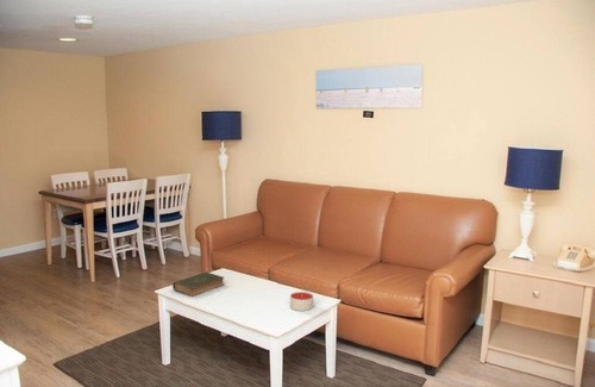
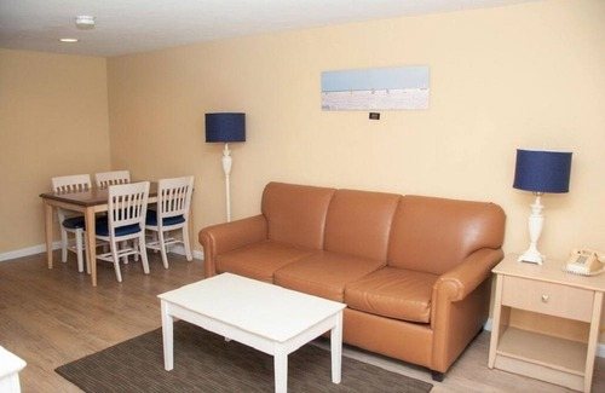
- candle (301, 300)
- book (199, 282)
